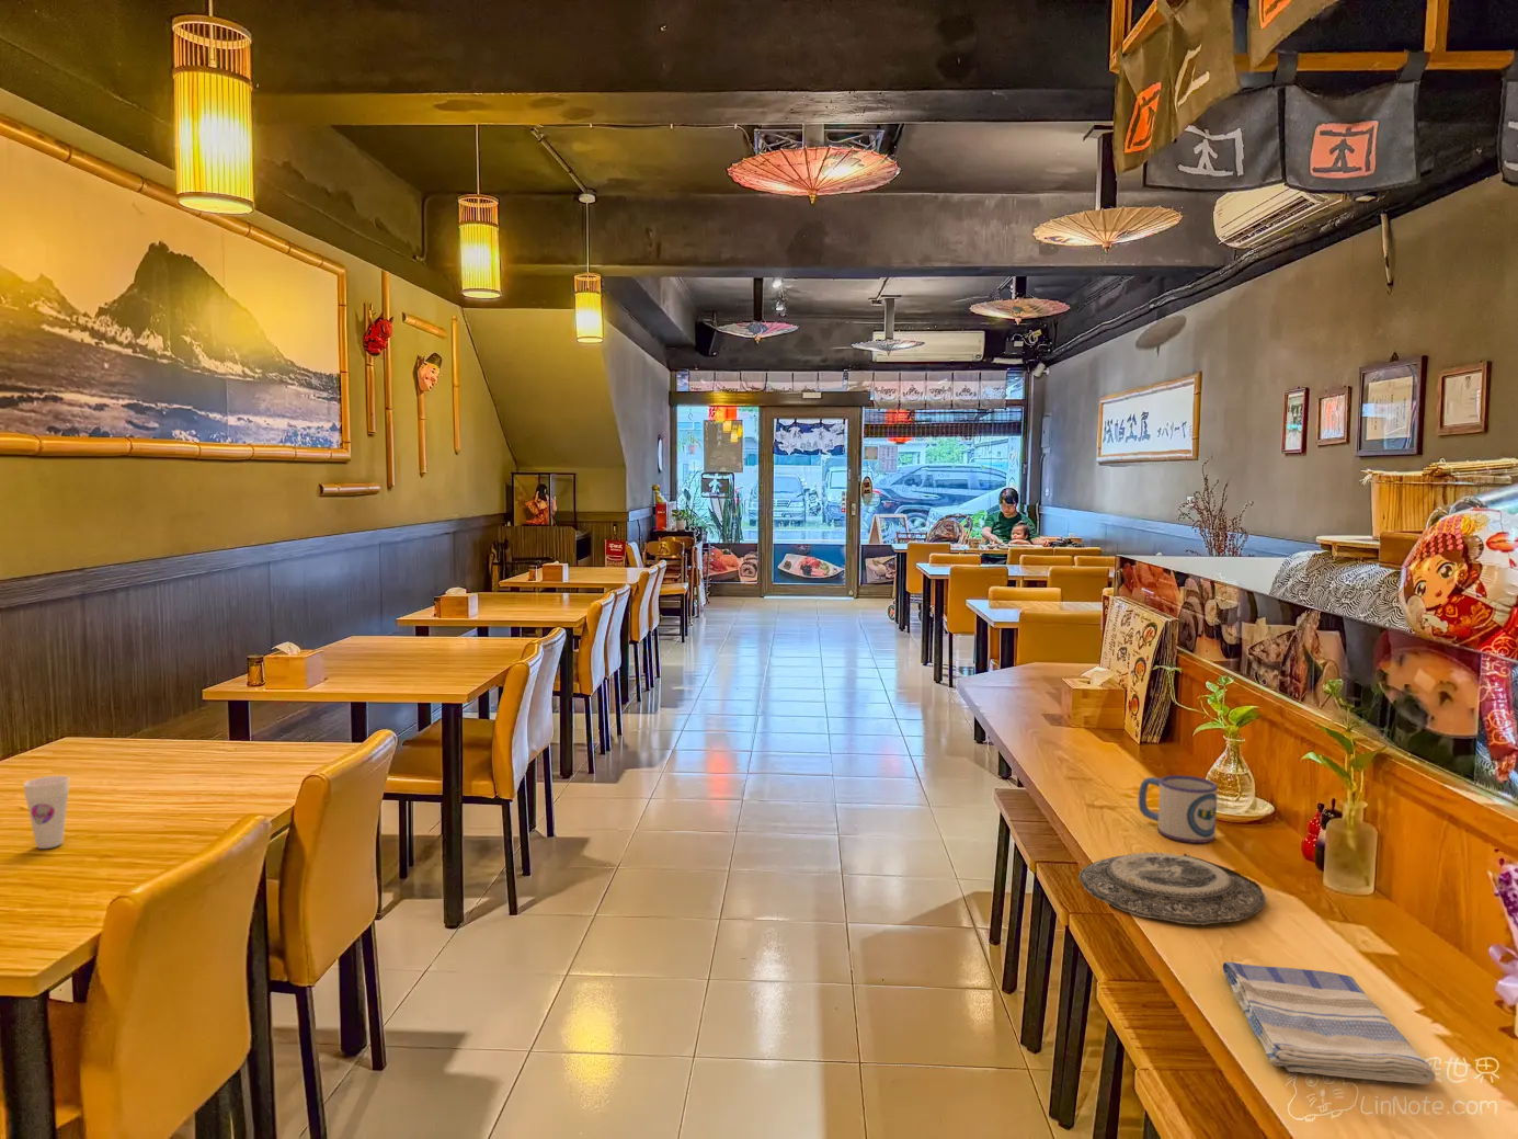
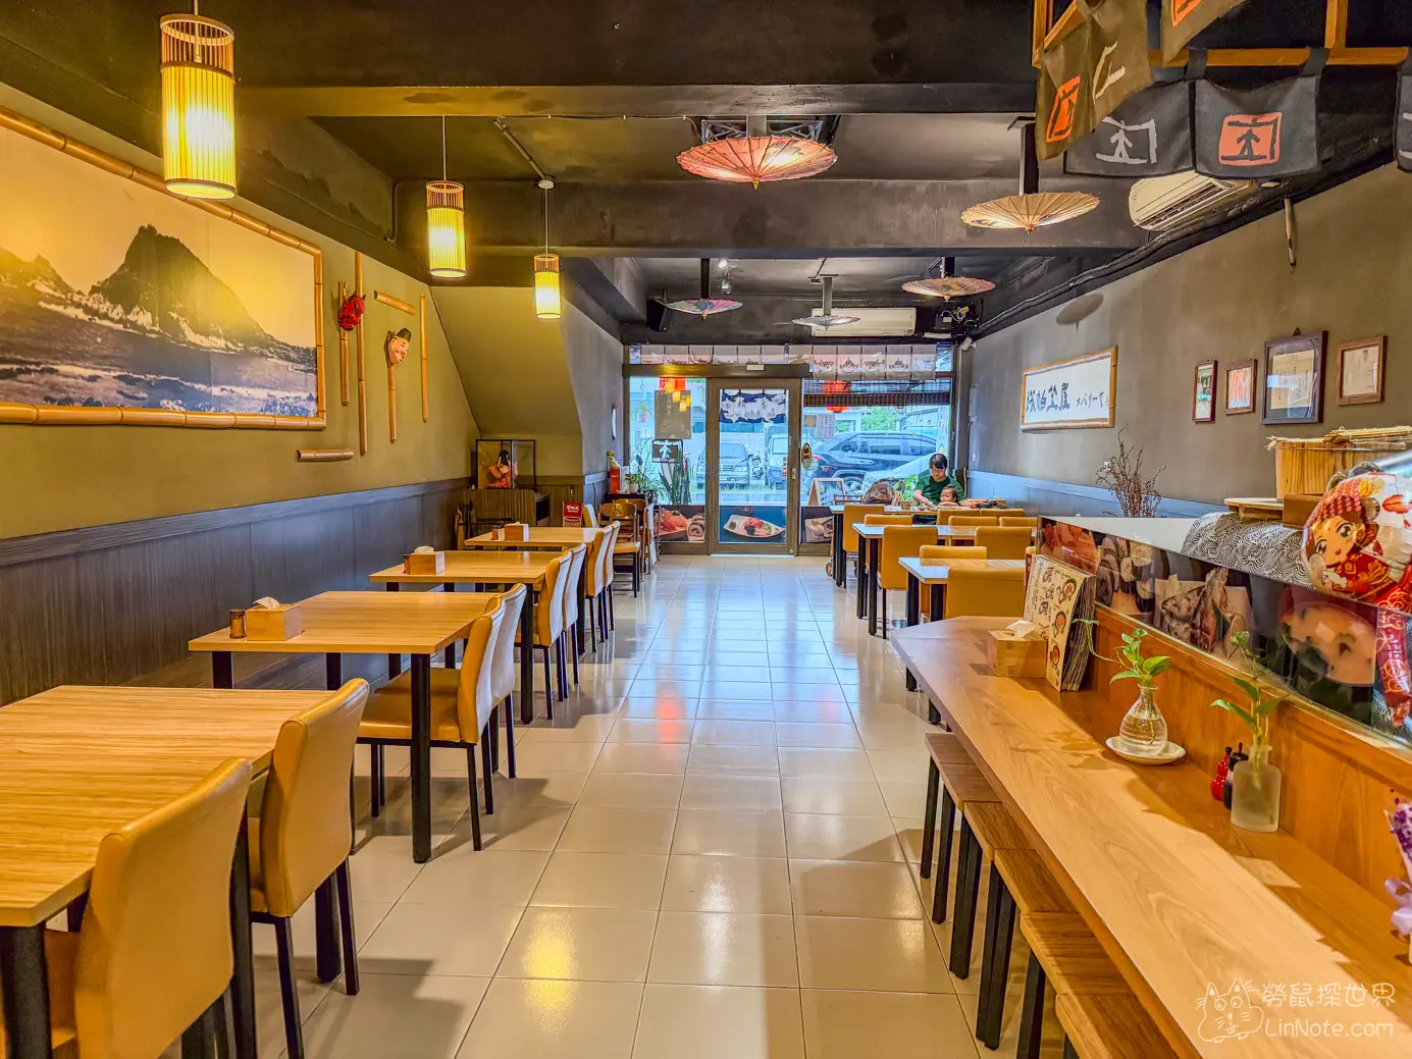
- plate (1169, 878)
- mug (1176, 805)
- dish towel (1317, 1015)
- cup (48, 812)
